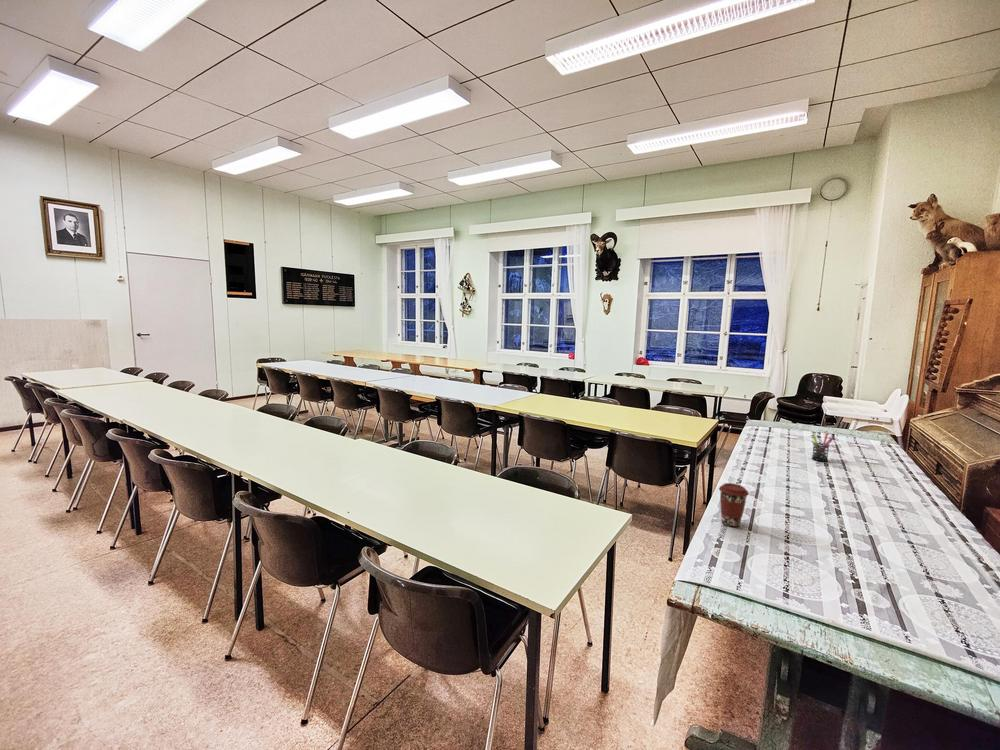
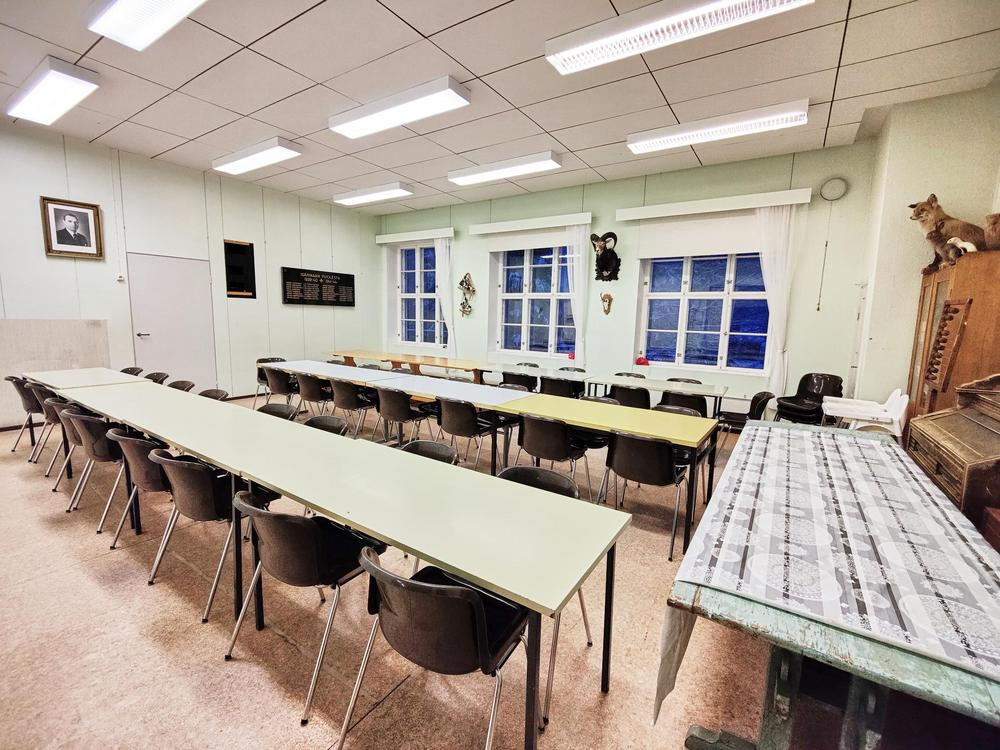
- pen holder (820, 446)
- coffee cup (732, 504)
